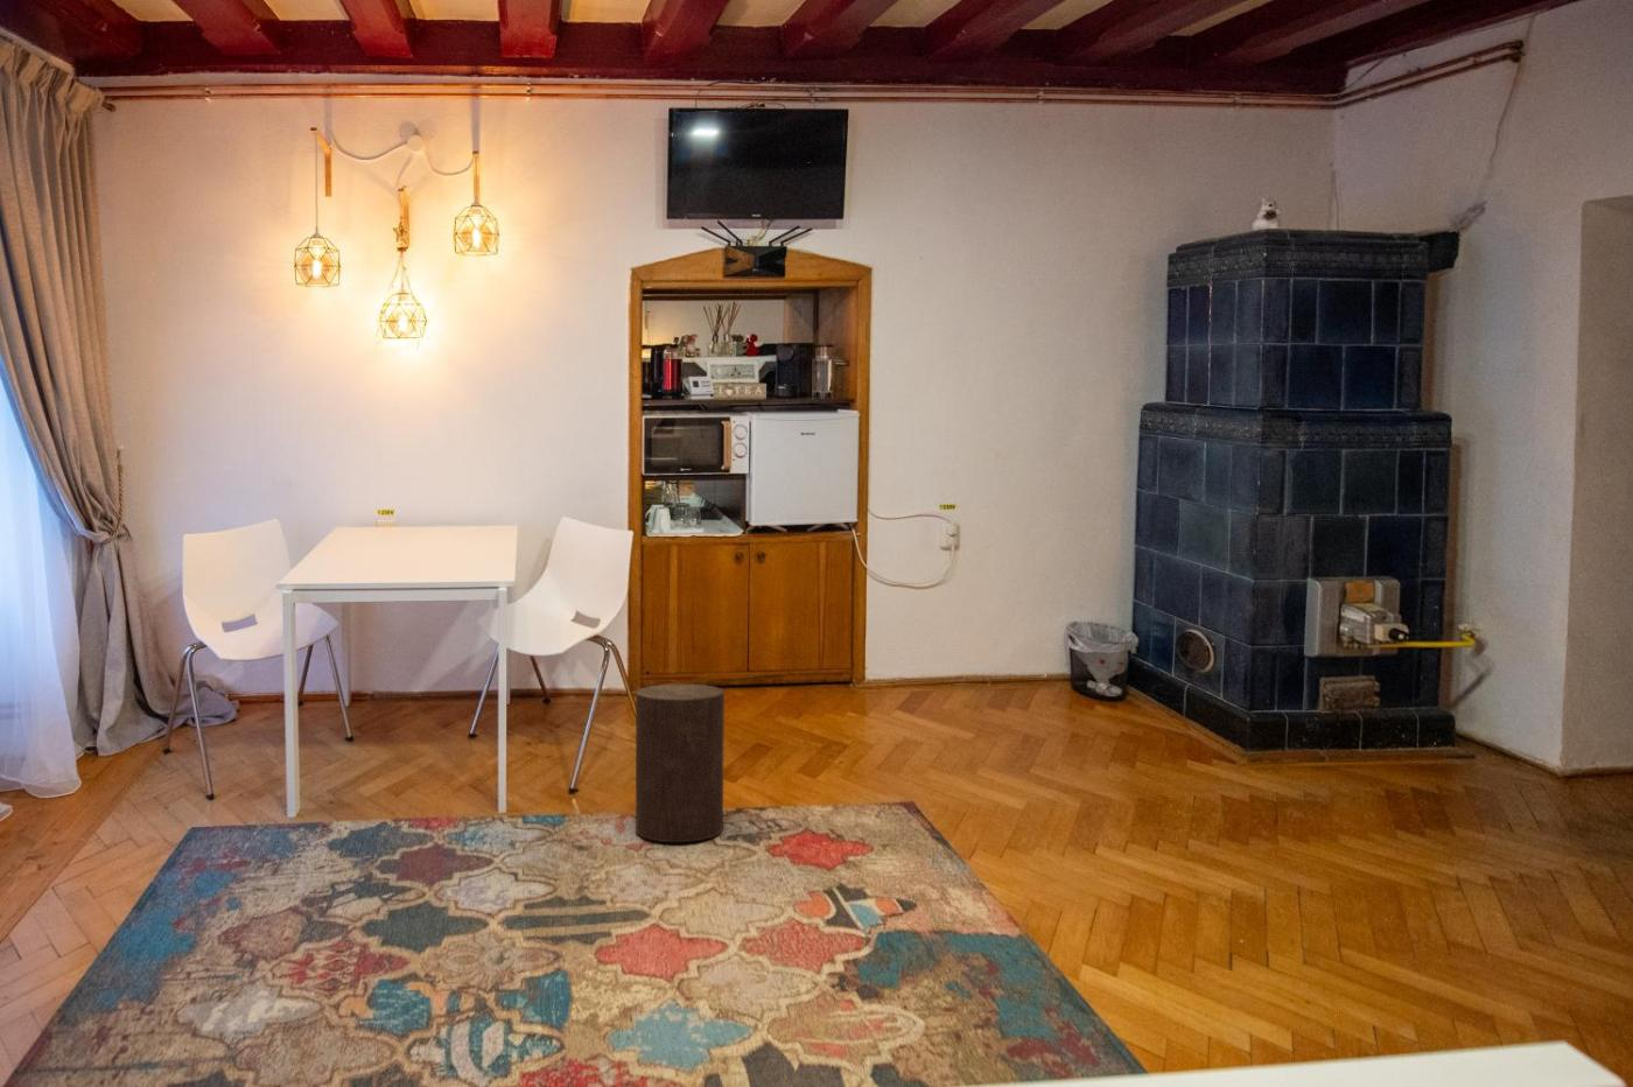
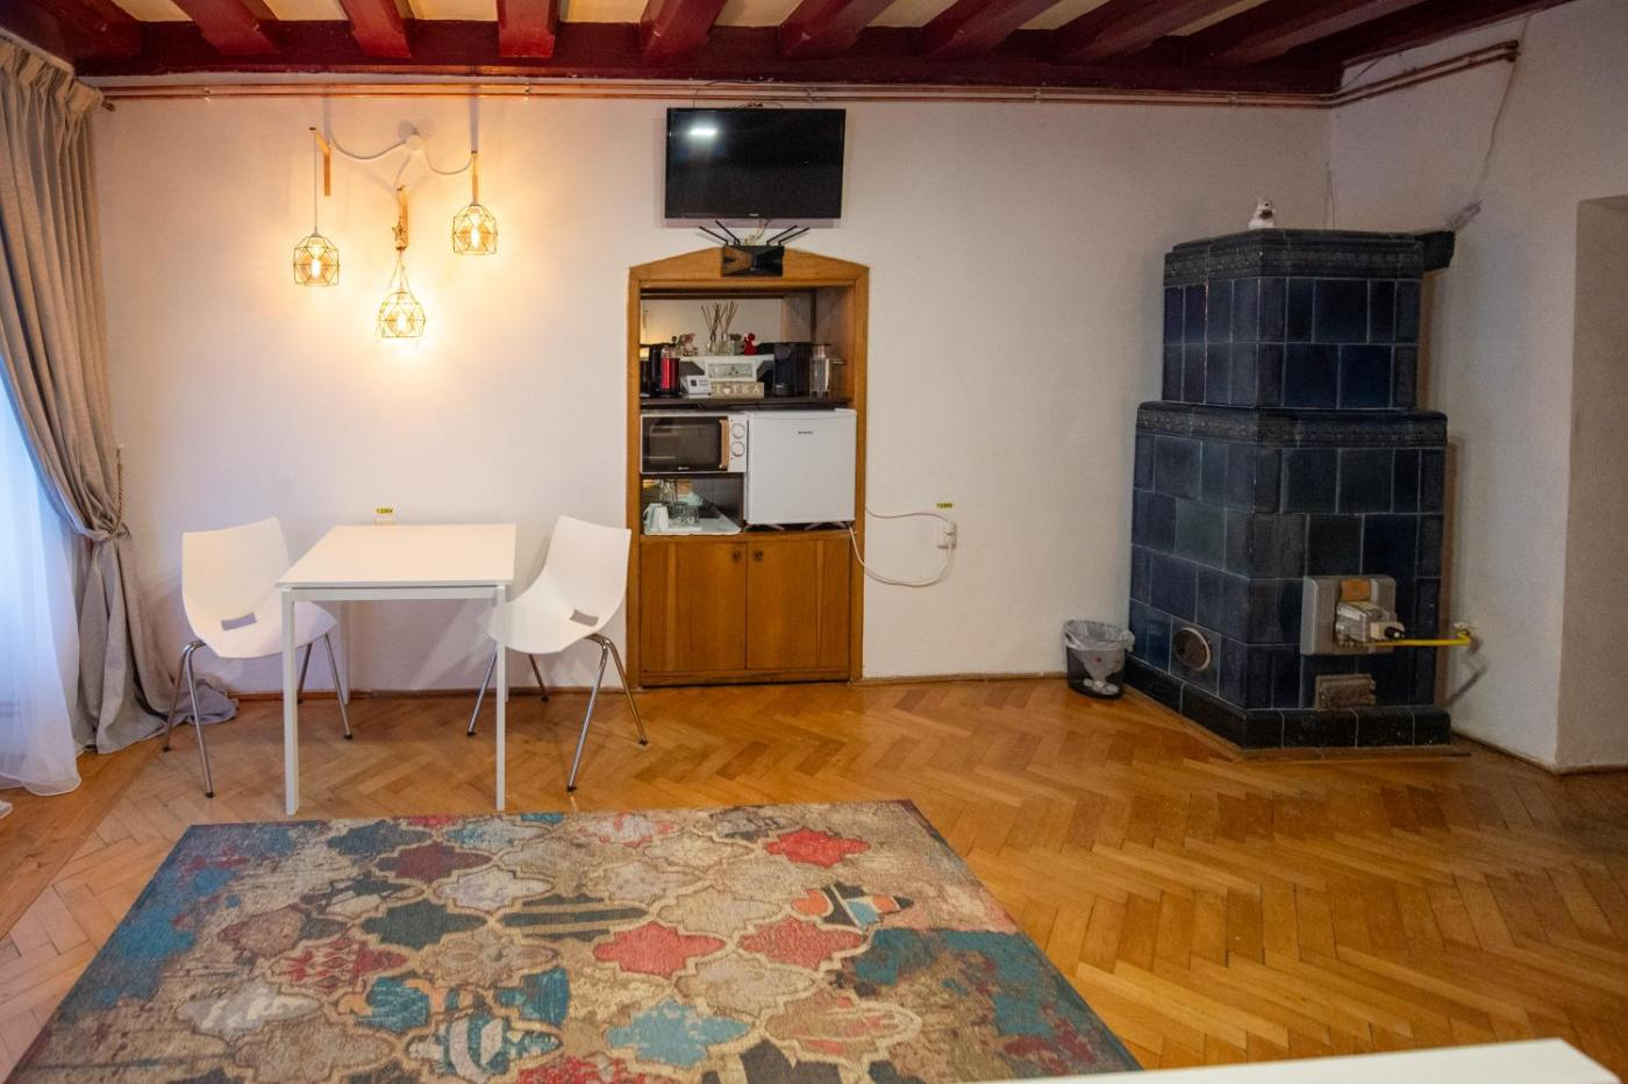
- stool (679, 761)
